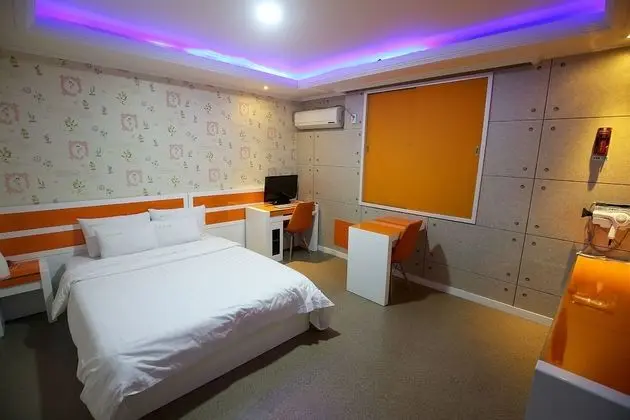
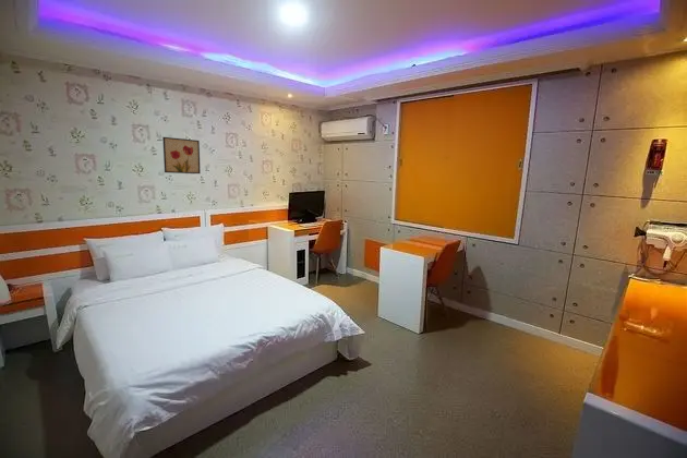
+ wall art (181, 156)
